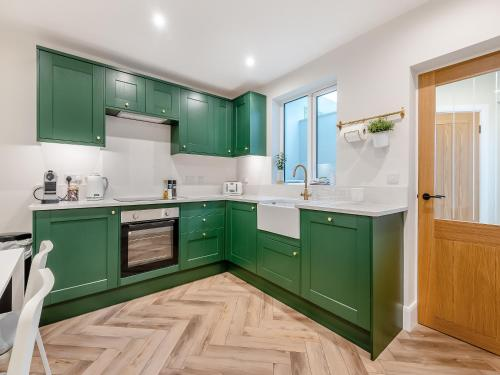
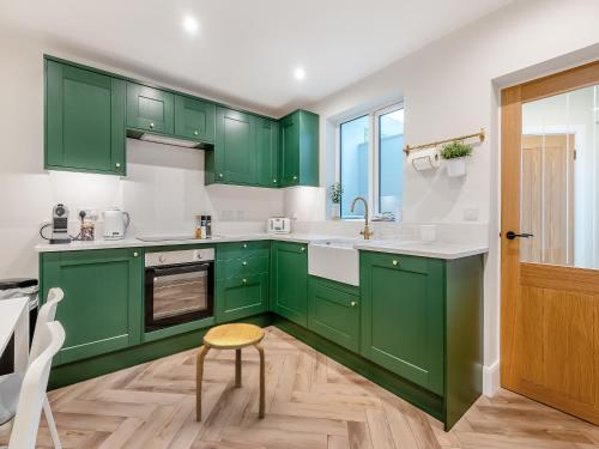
+ stool (235, 369)
